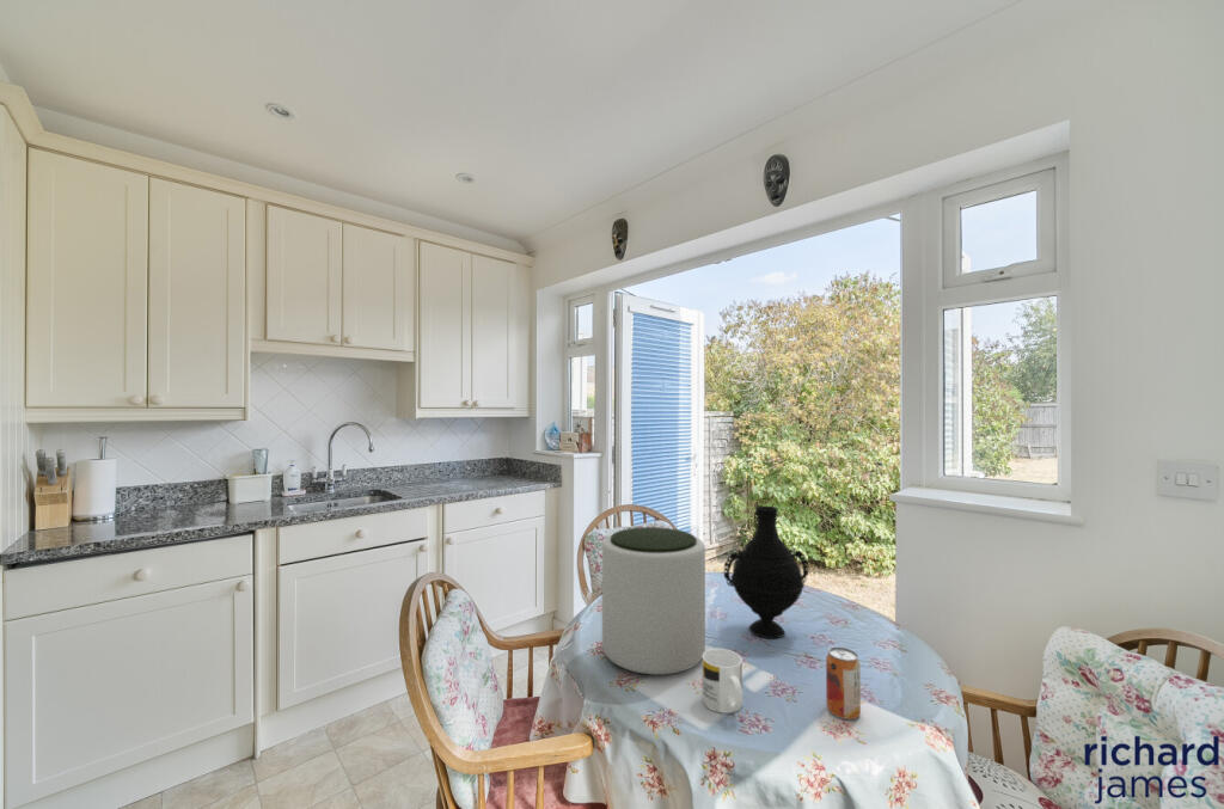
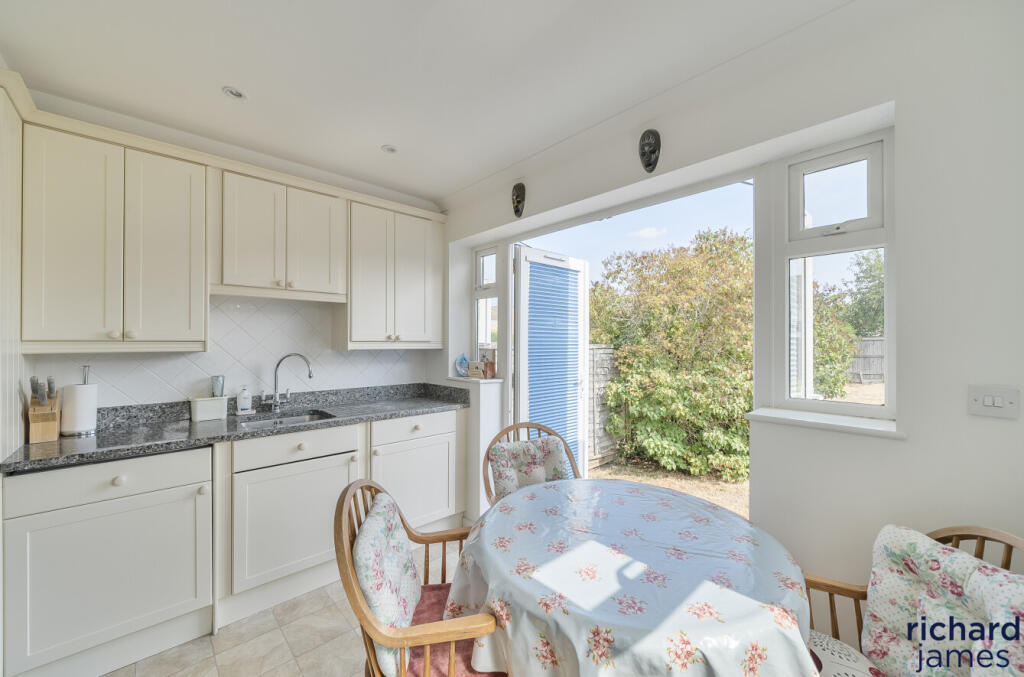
- beverage can (843, 681)
- plant pot (653, 594)
- vase (766, 569)
- mug (724, 684)
